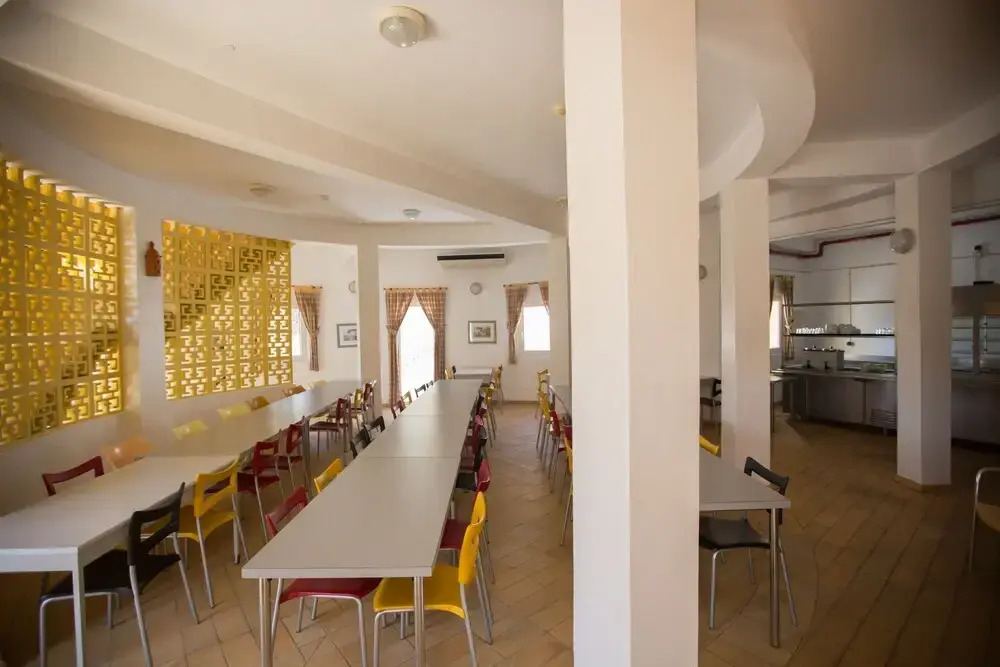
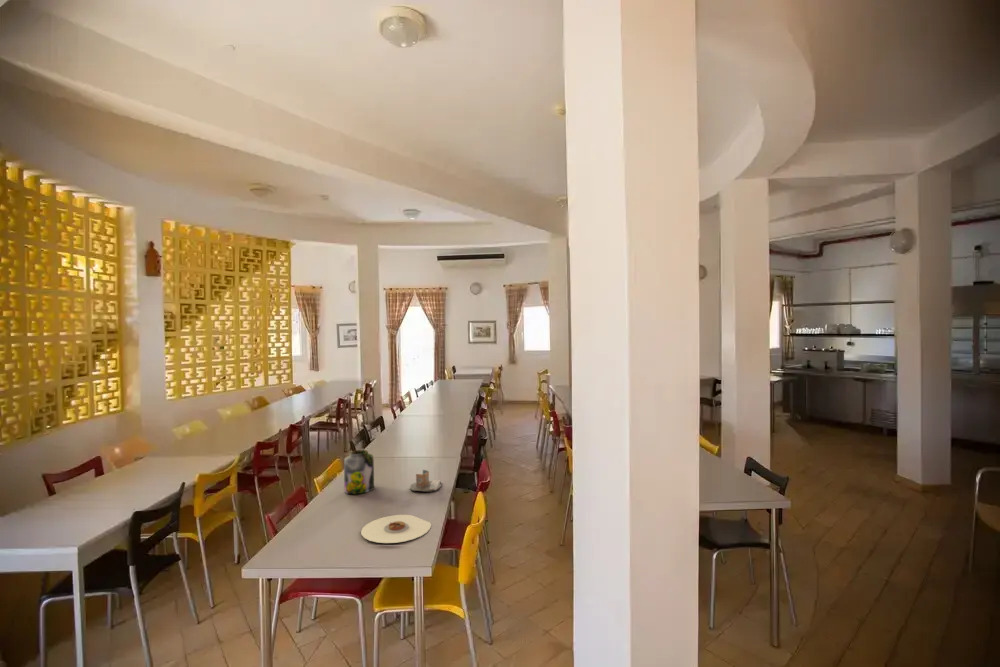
+ plate (396, 525)
+ jar (359, 471)
+ napkin holder (425, 479)
